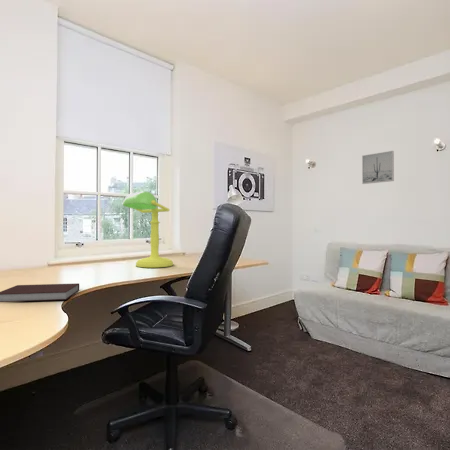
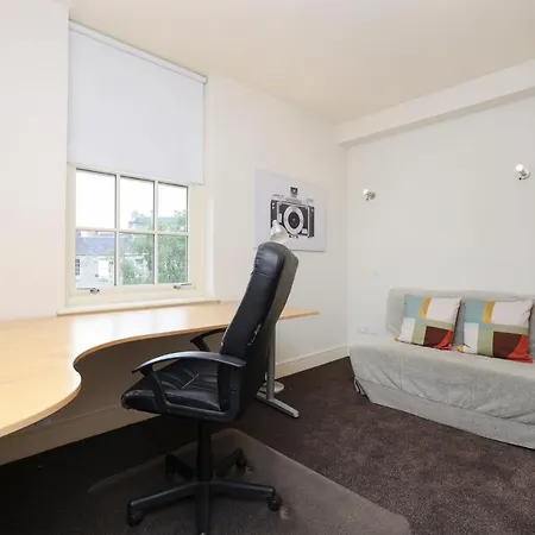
- notebook (40, 292)
- desk lamp (151, 229)
- wall art (377, 167)
